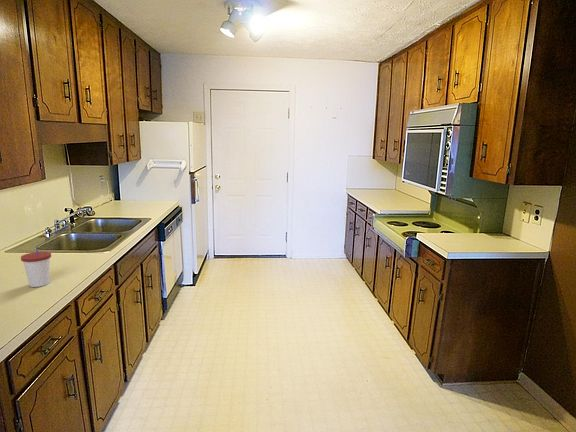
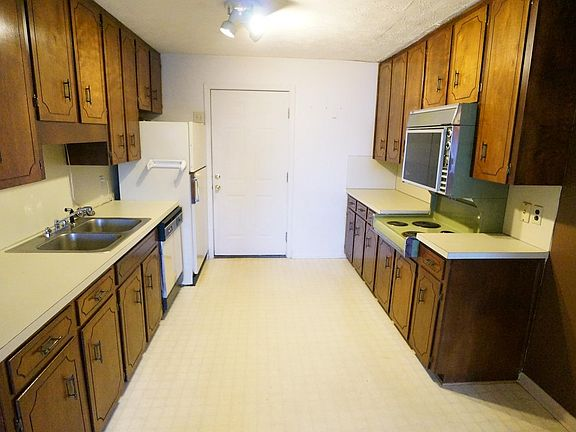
- cup (37, 266)
